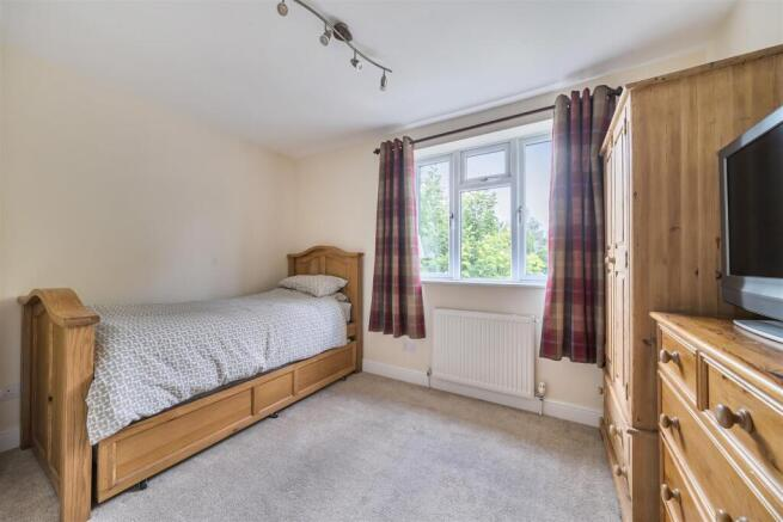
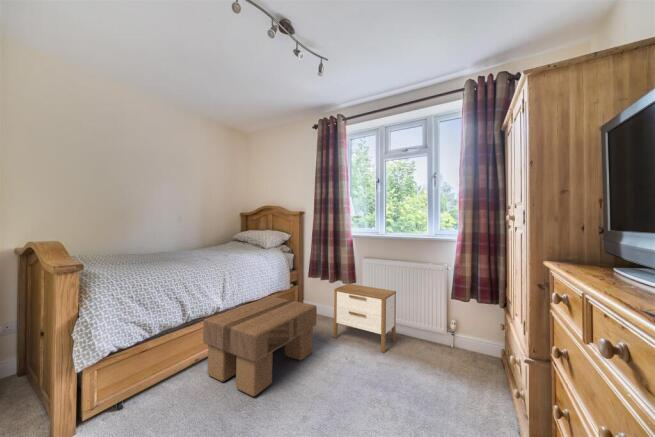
+ nightstand (364, 314)
+ footstool (264, 337)
